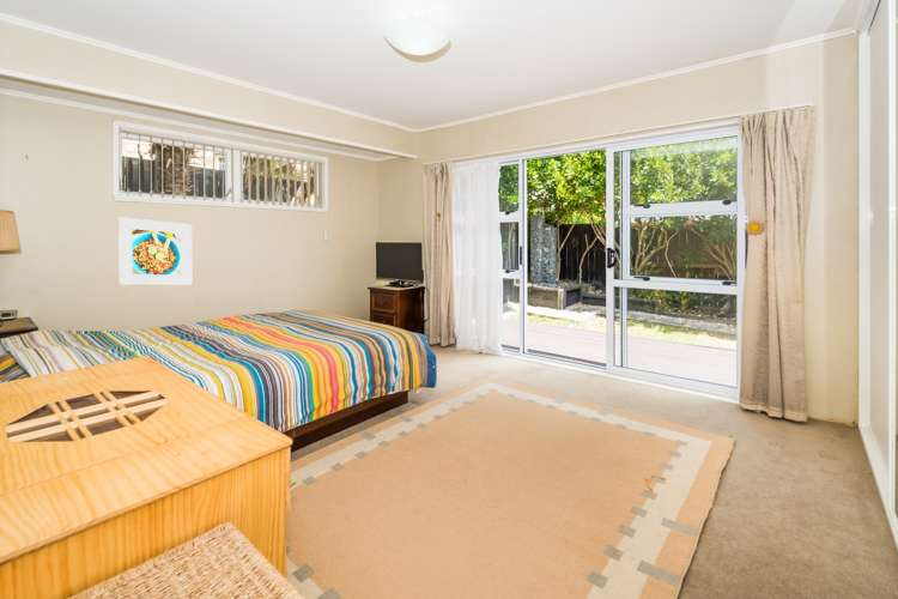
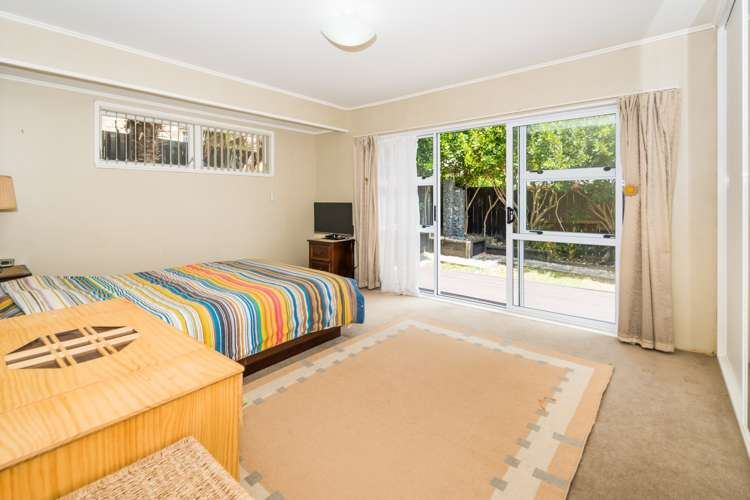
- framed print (157, 253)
